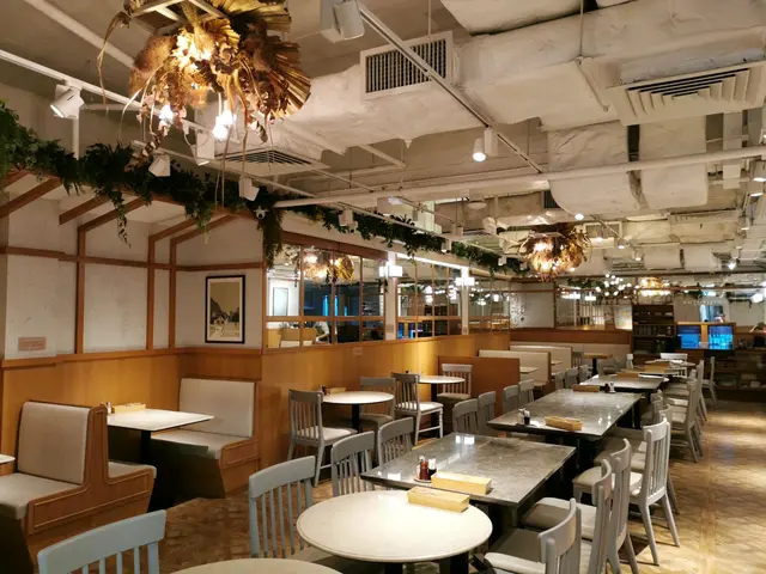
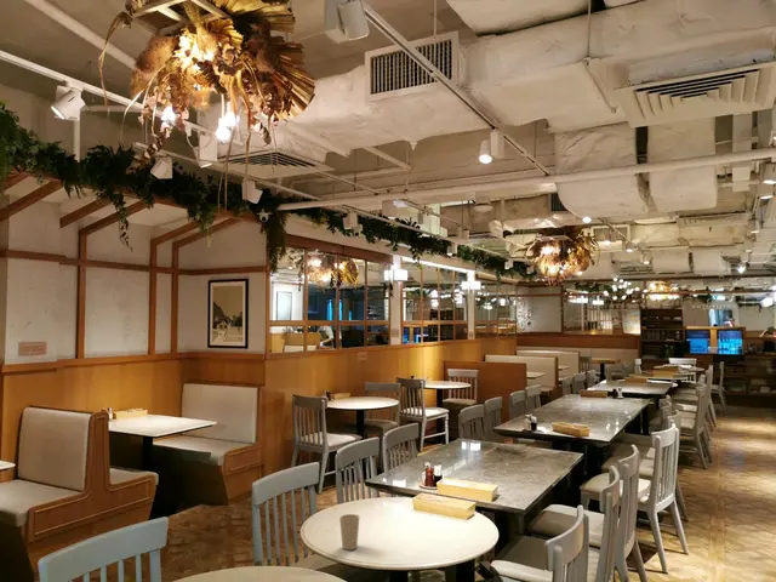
+ cup (349, 530)
